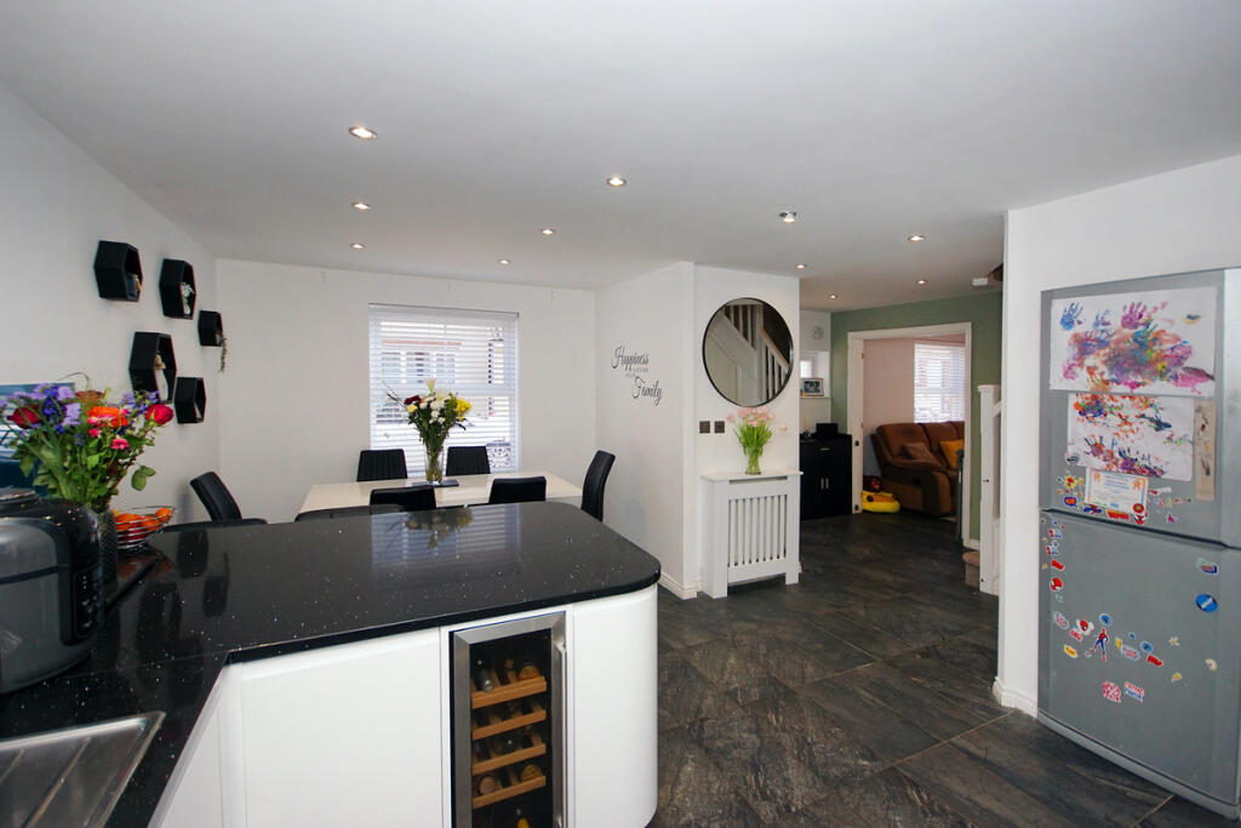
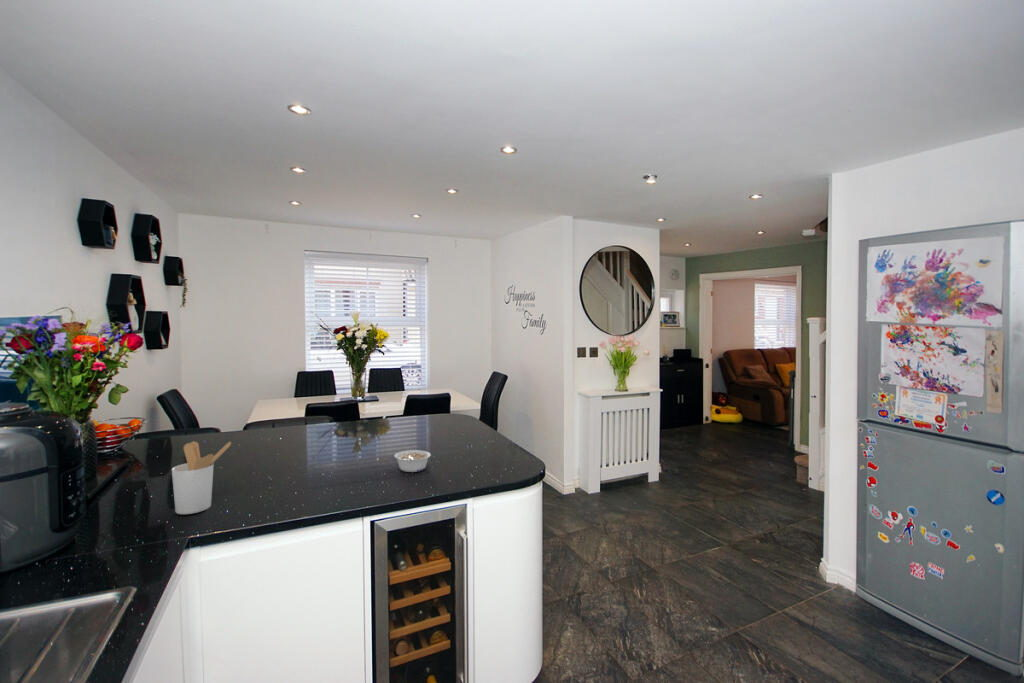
+ legume (413, 460)
+ utensil holder (204, 475)
